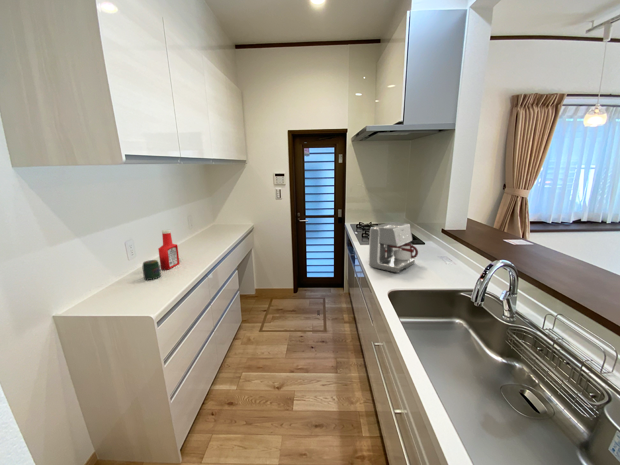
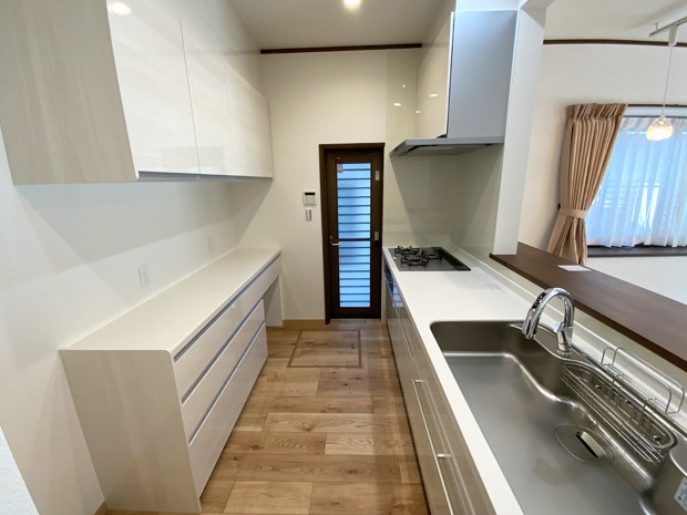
- coffee maker (392, 245)
- jar (151, 269)
- soap bottle (168, 248)
